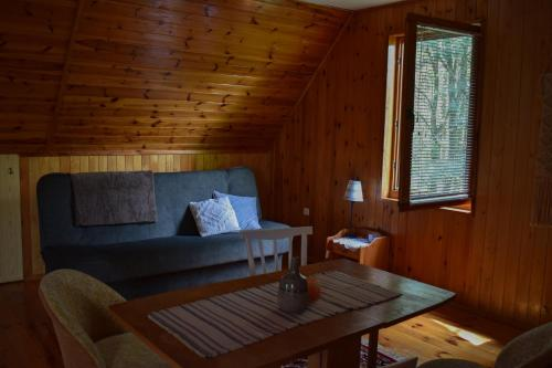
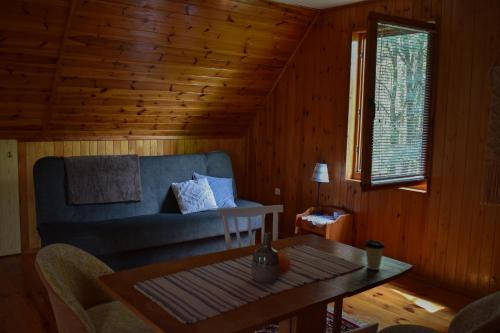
+ coffee cup (374, 254)
